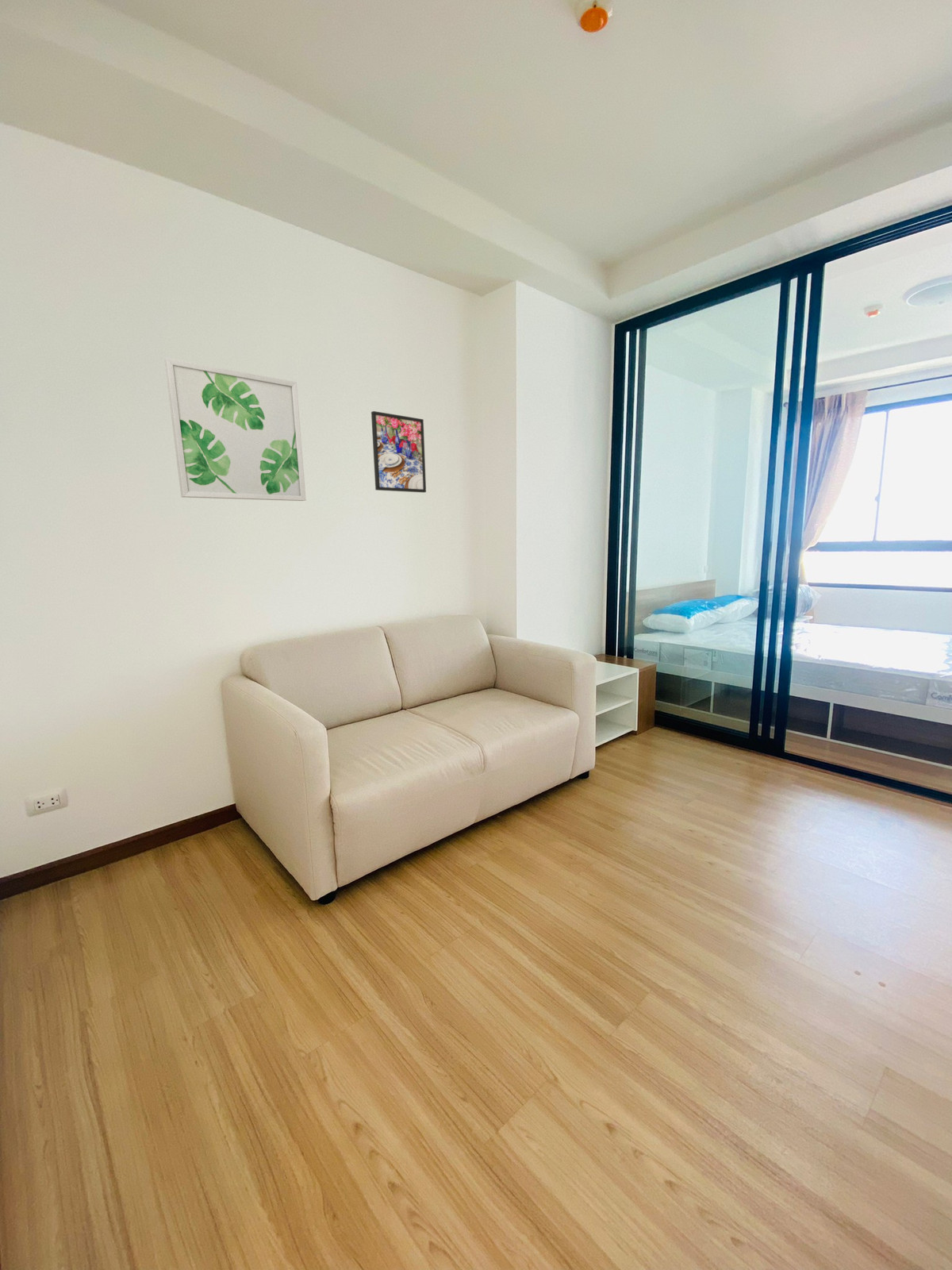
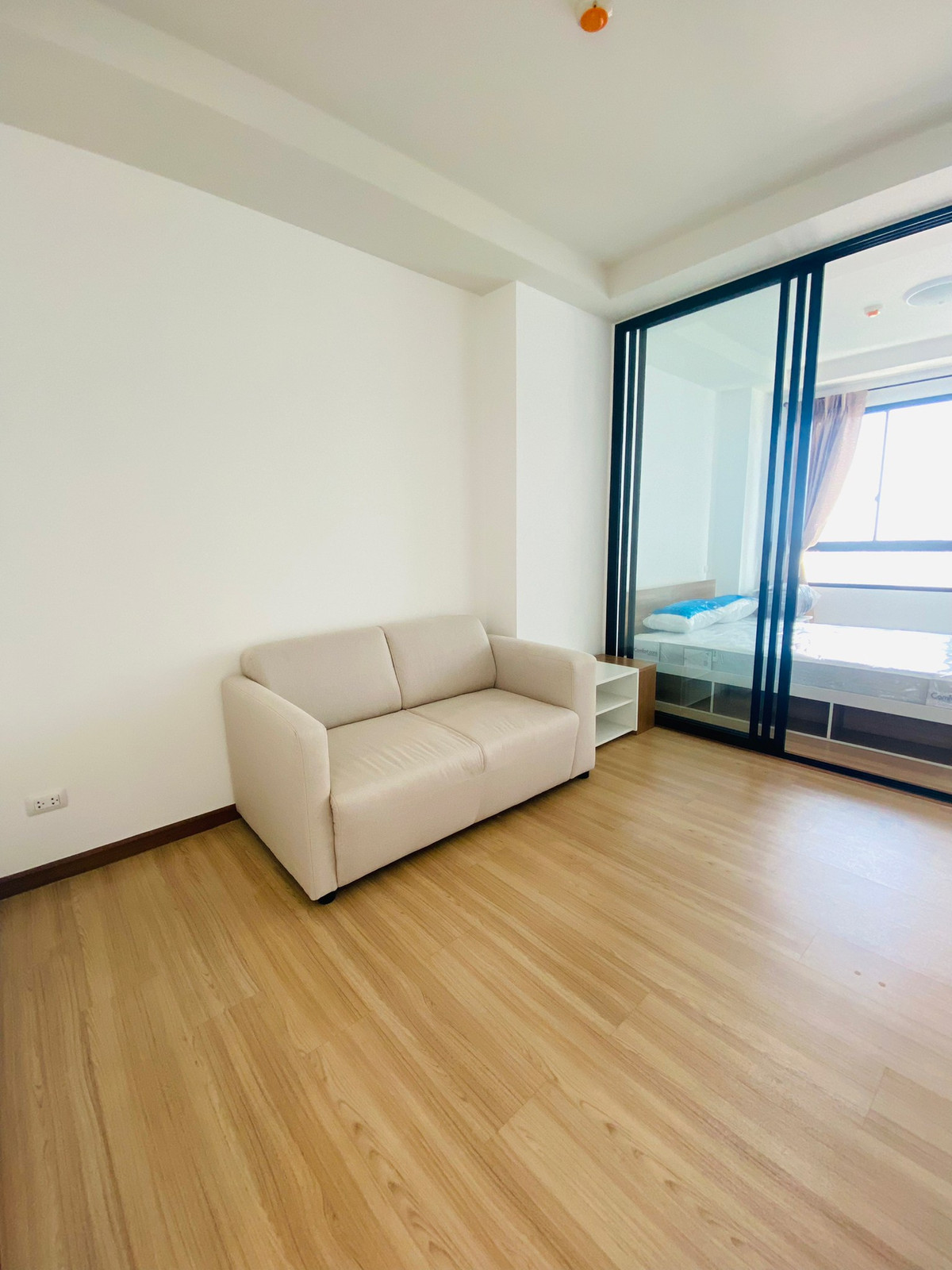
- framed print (400, 453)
- wall art (241, 437)
